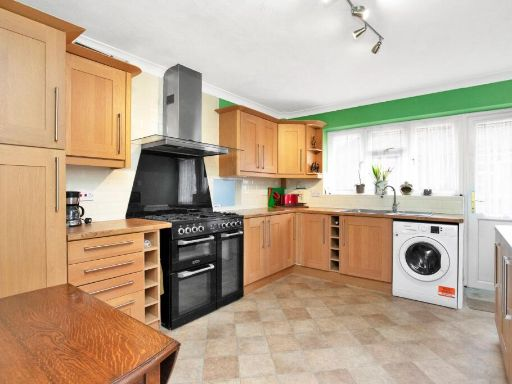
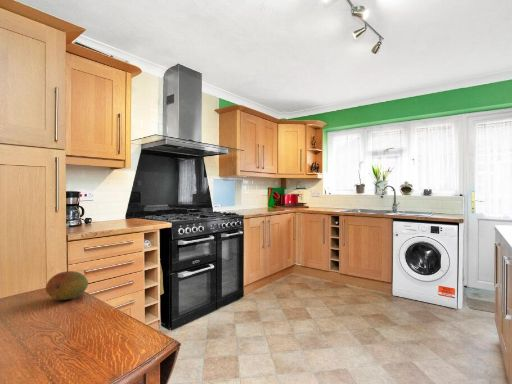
+ fruit (68, 284)
